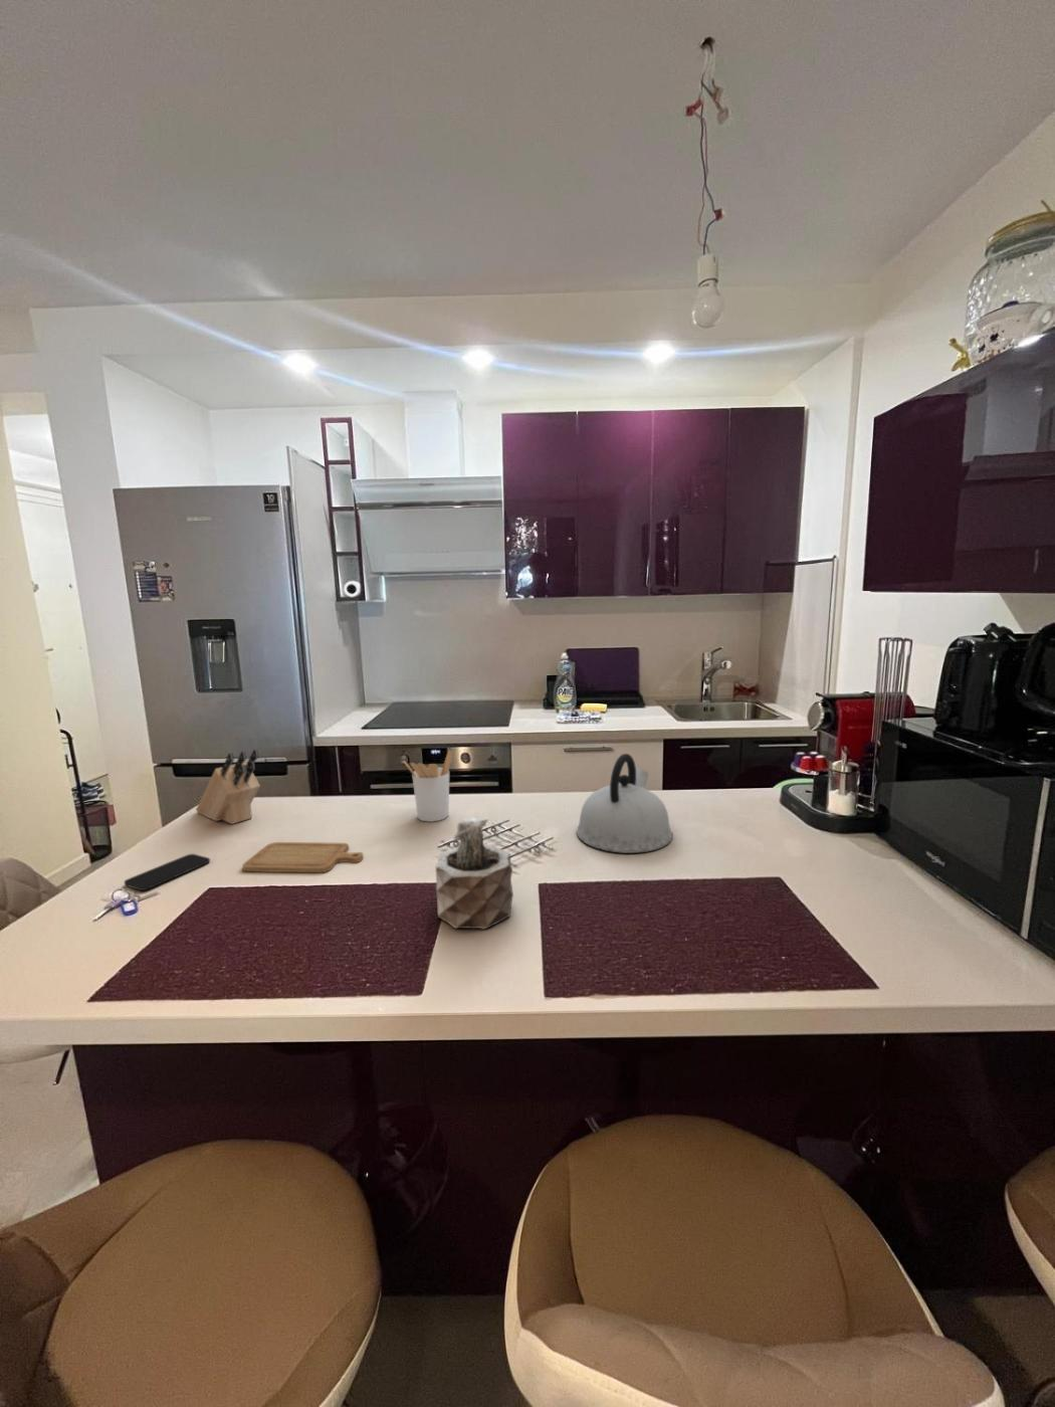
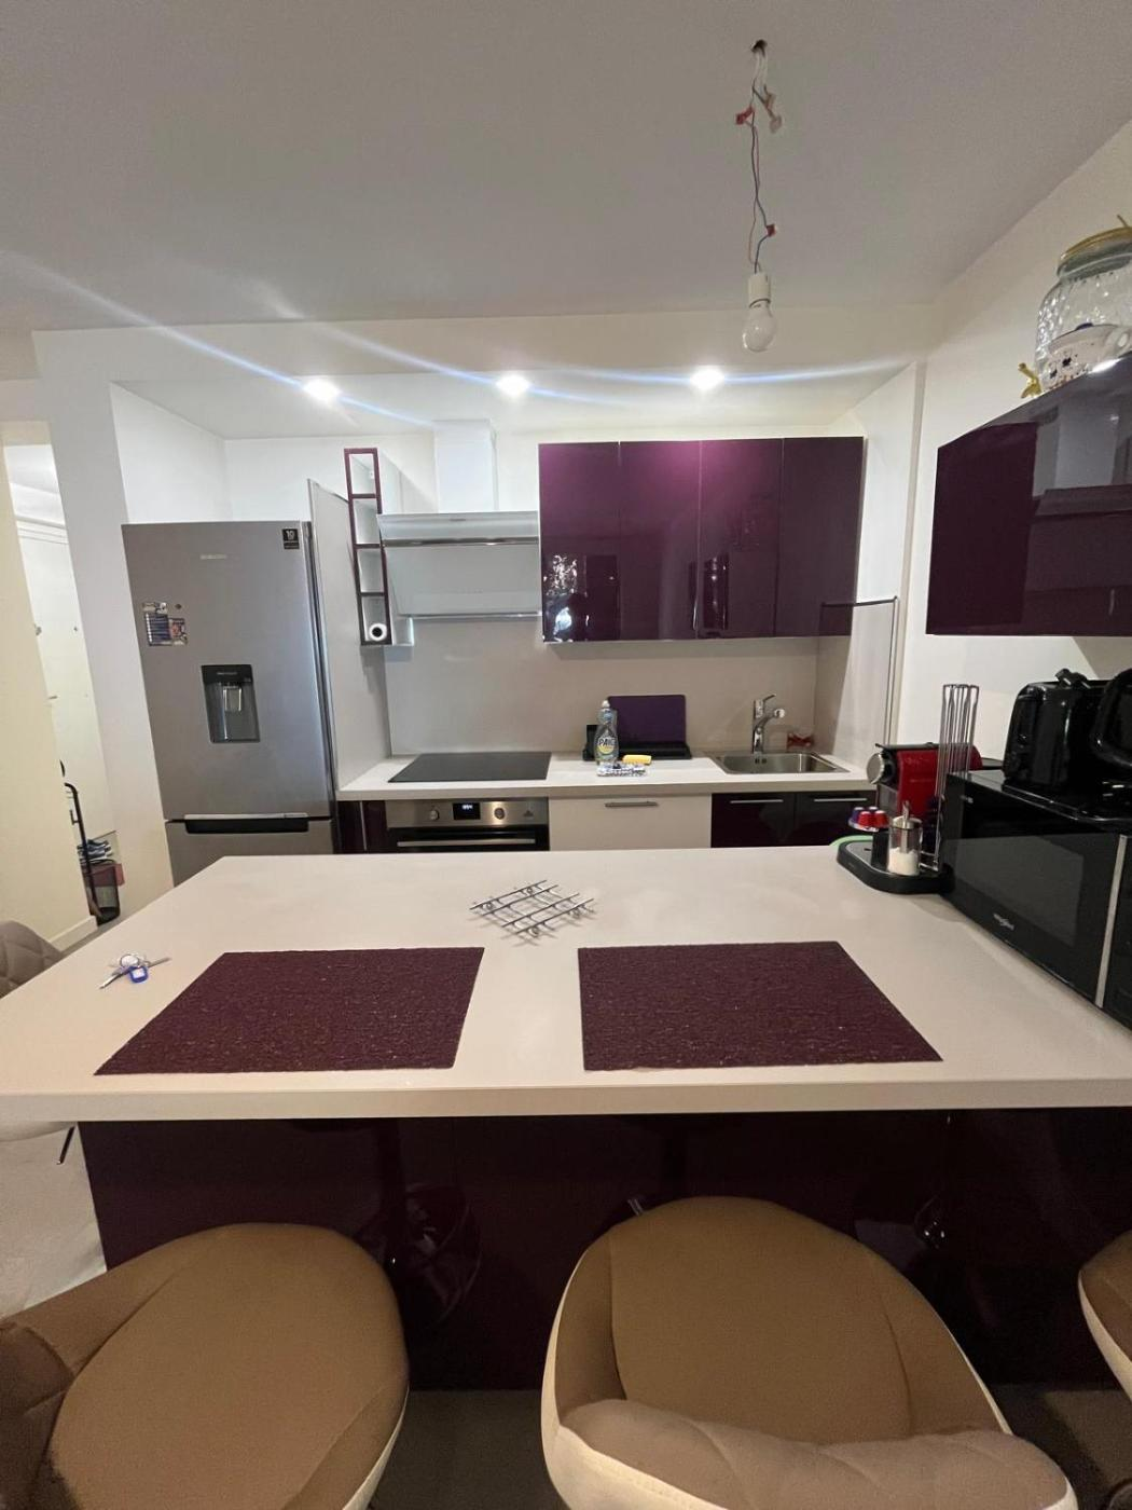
- utensil holder (429, 785)
- knife block (228, 781)
- succulent plant (473, 864)
- kettle (625, 792)
- smartphone (167, 871)
- chopping board (308, 856)
